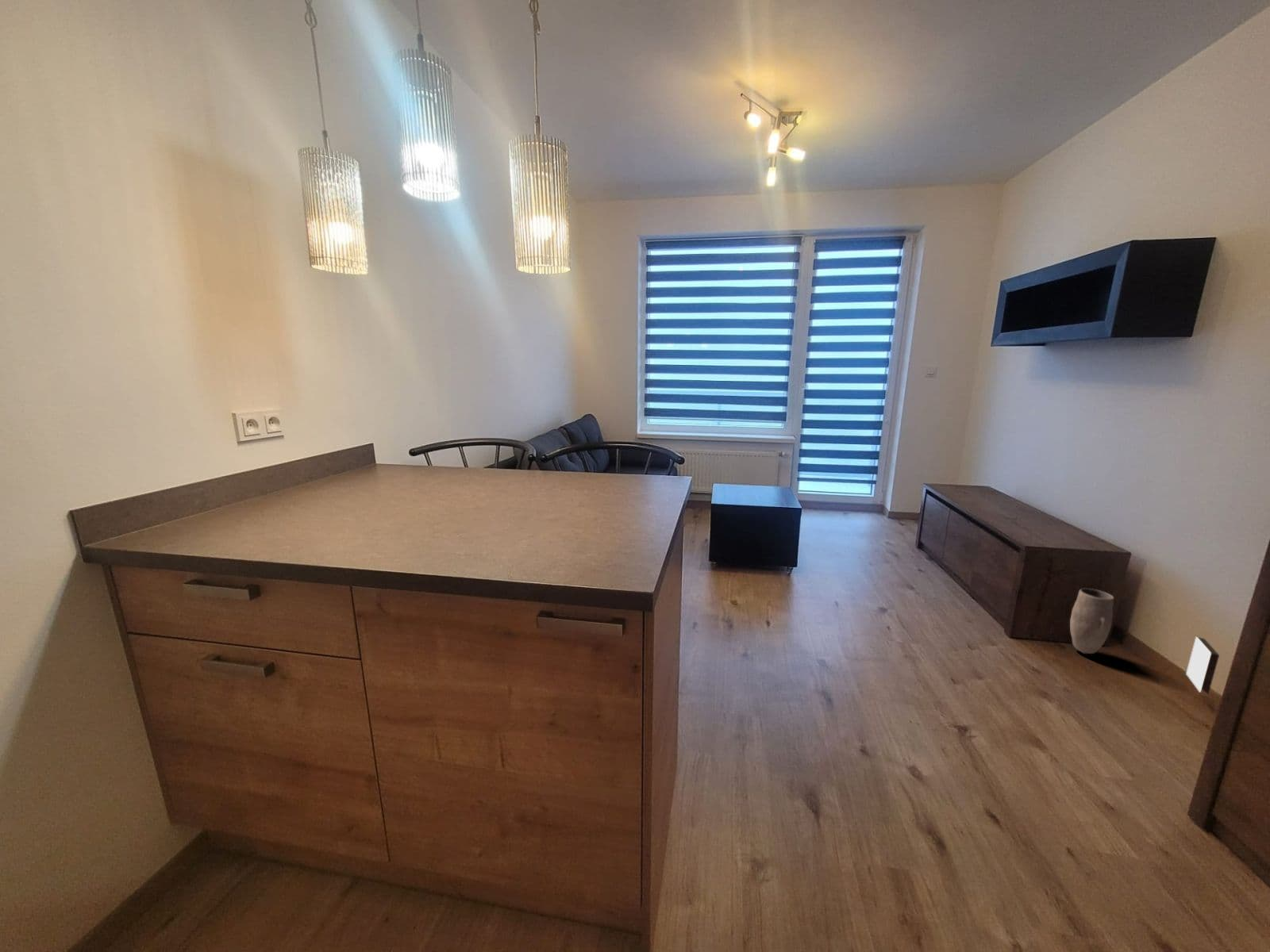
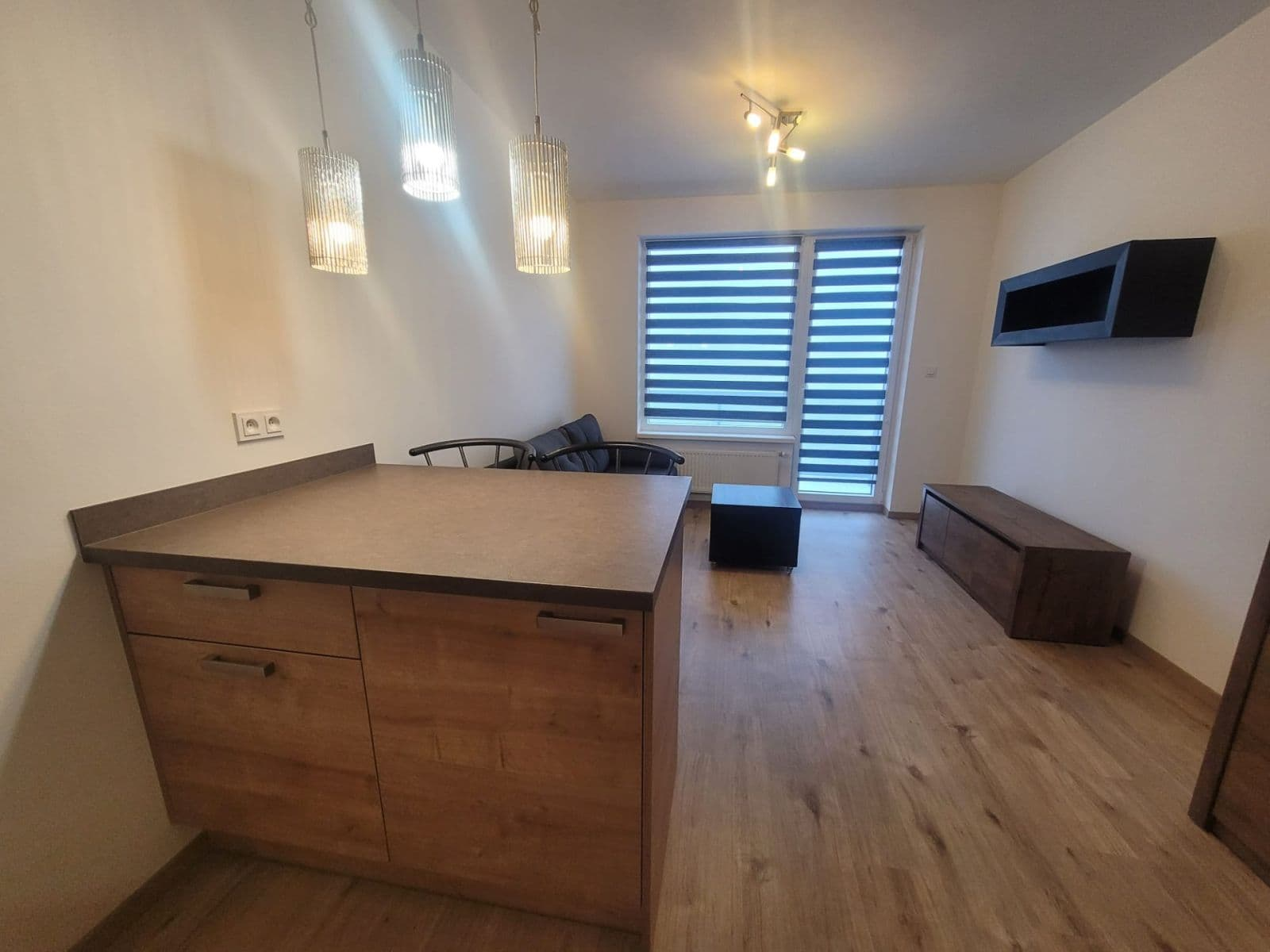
- vase (1107, 635)
